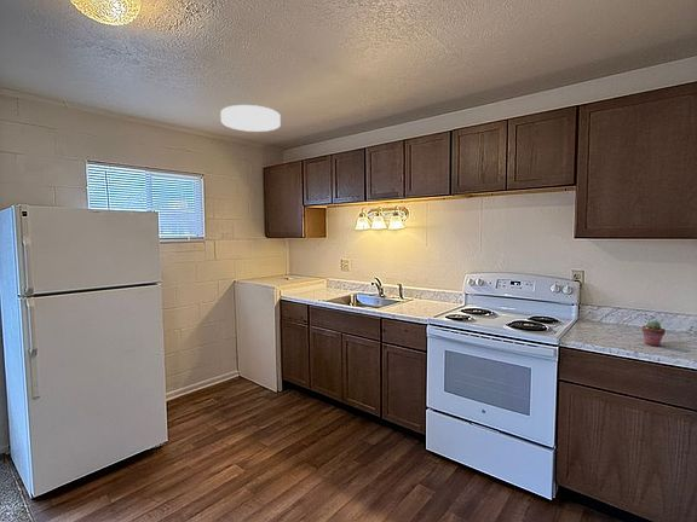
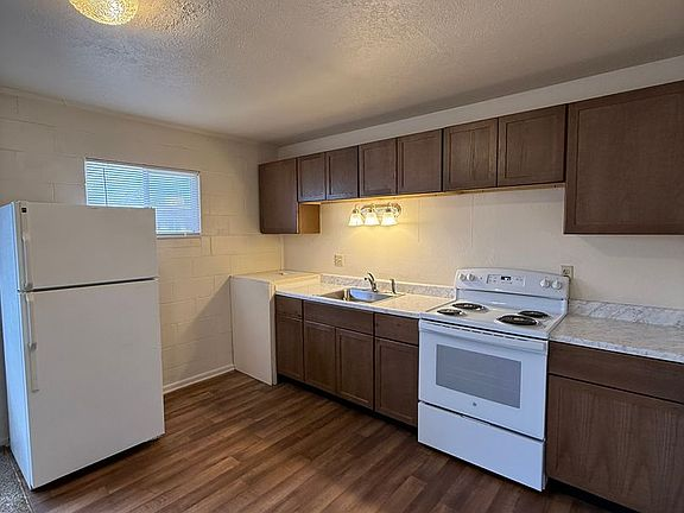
- ceiling light (250, 118)
- potted succulent (652, 332)
